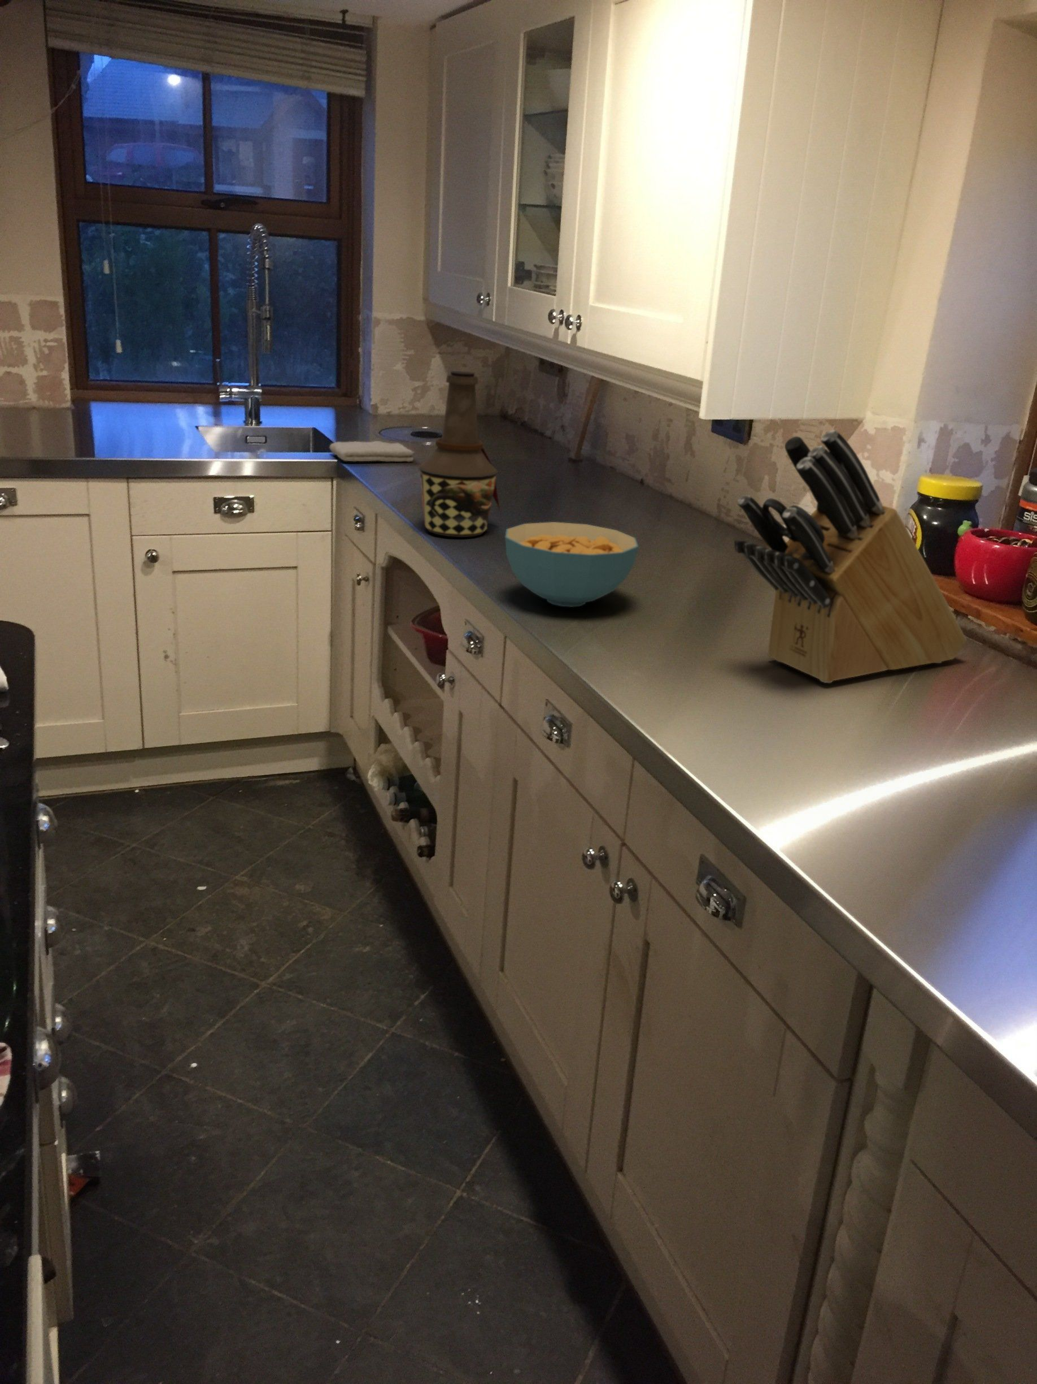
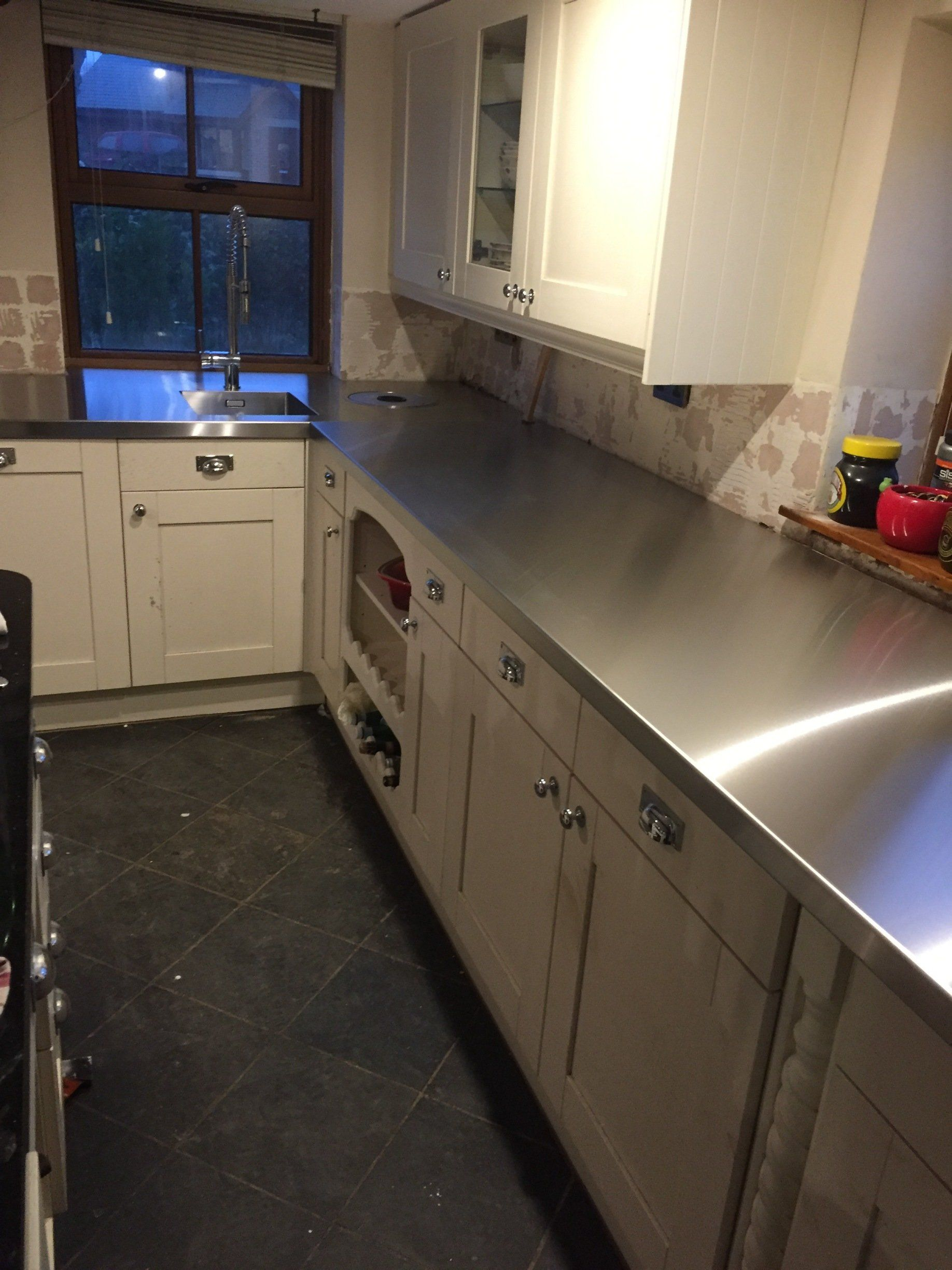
- bottle (462, 453)
- washcloth (373, 451)
- cereal bowl (569, 569)
- knife block (861, 549)
